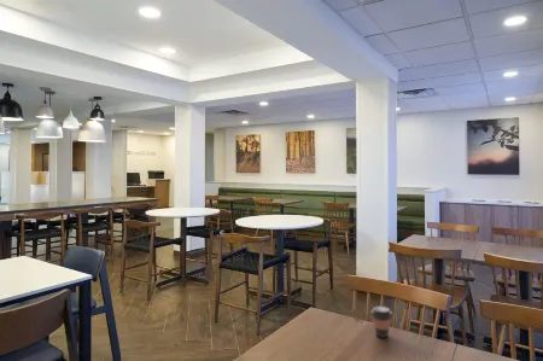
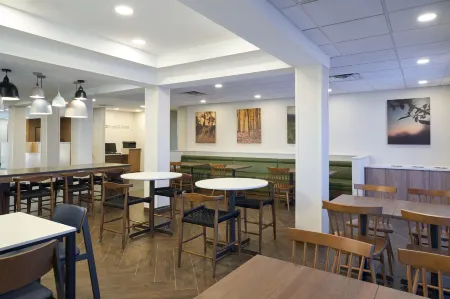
- coffee cup (381, 321)
